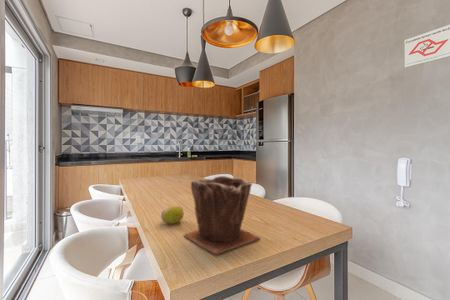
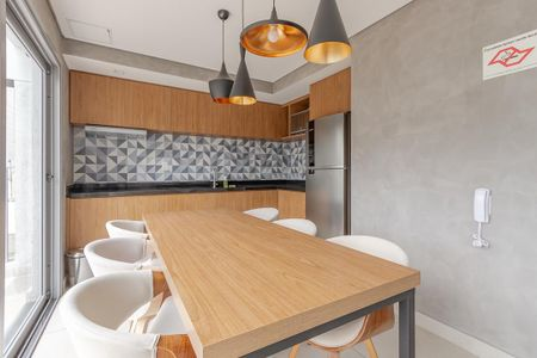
- fruit (172, 214)
- plant pot (221, 207)
